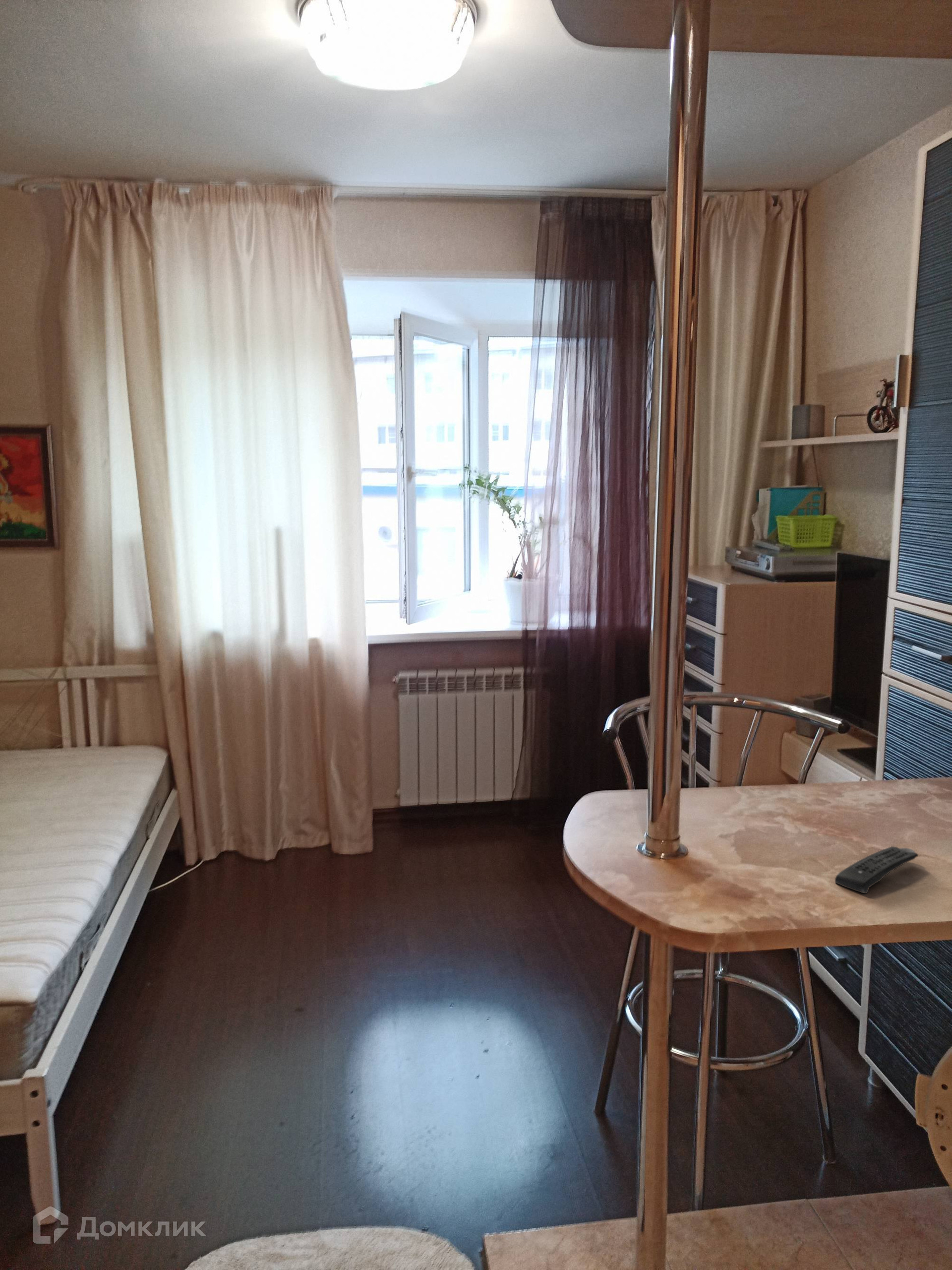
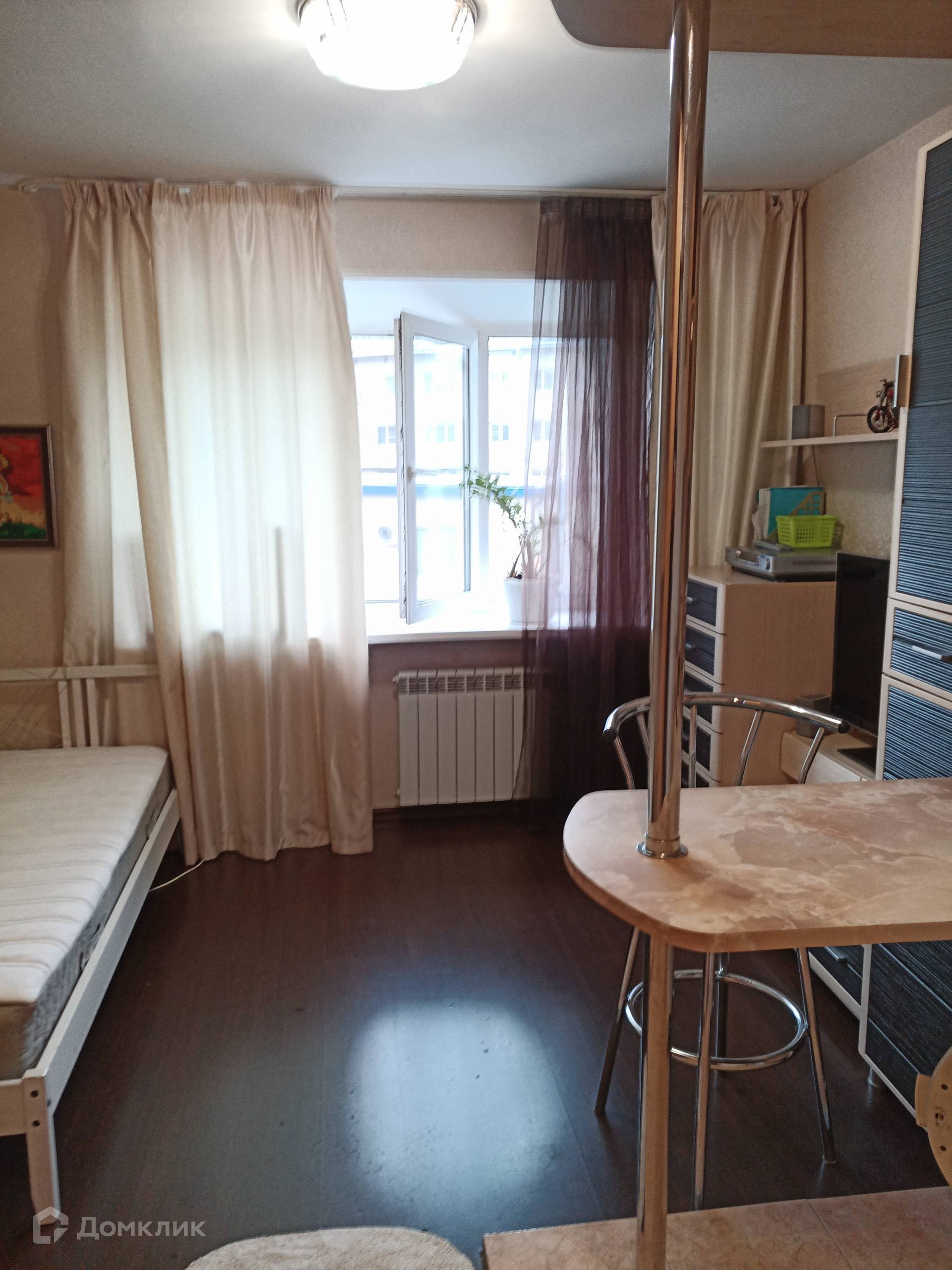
- remote control (880, 865)
